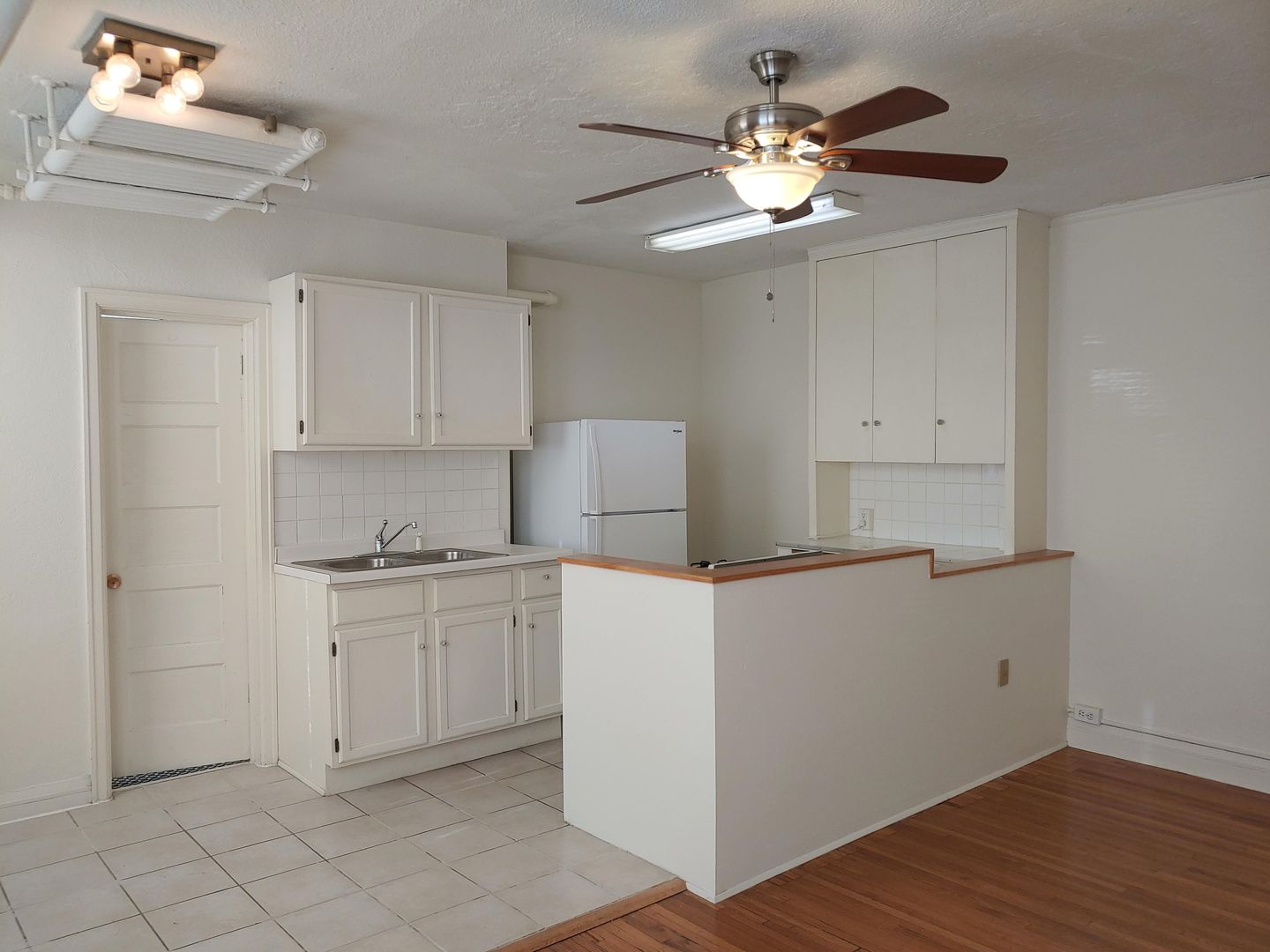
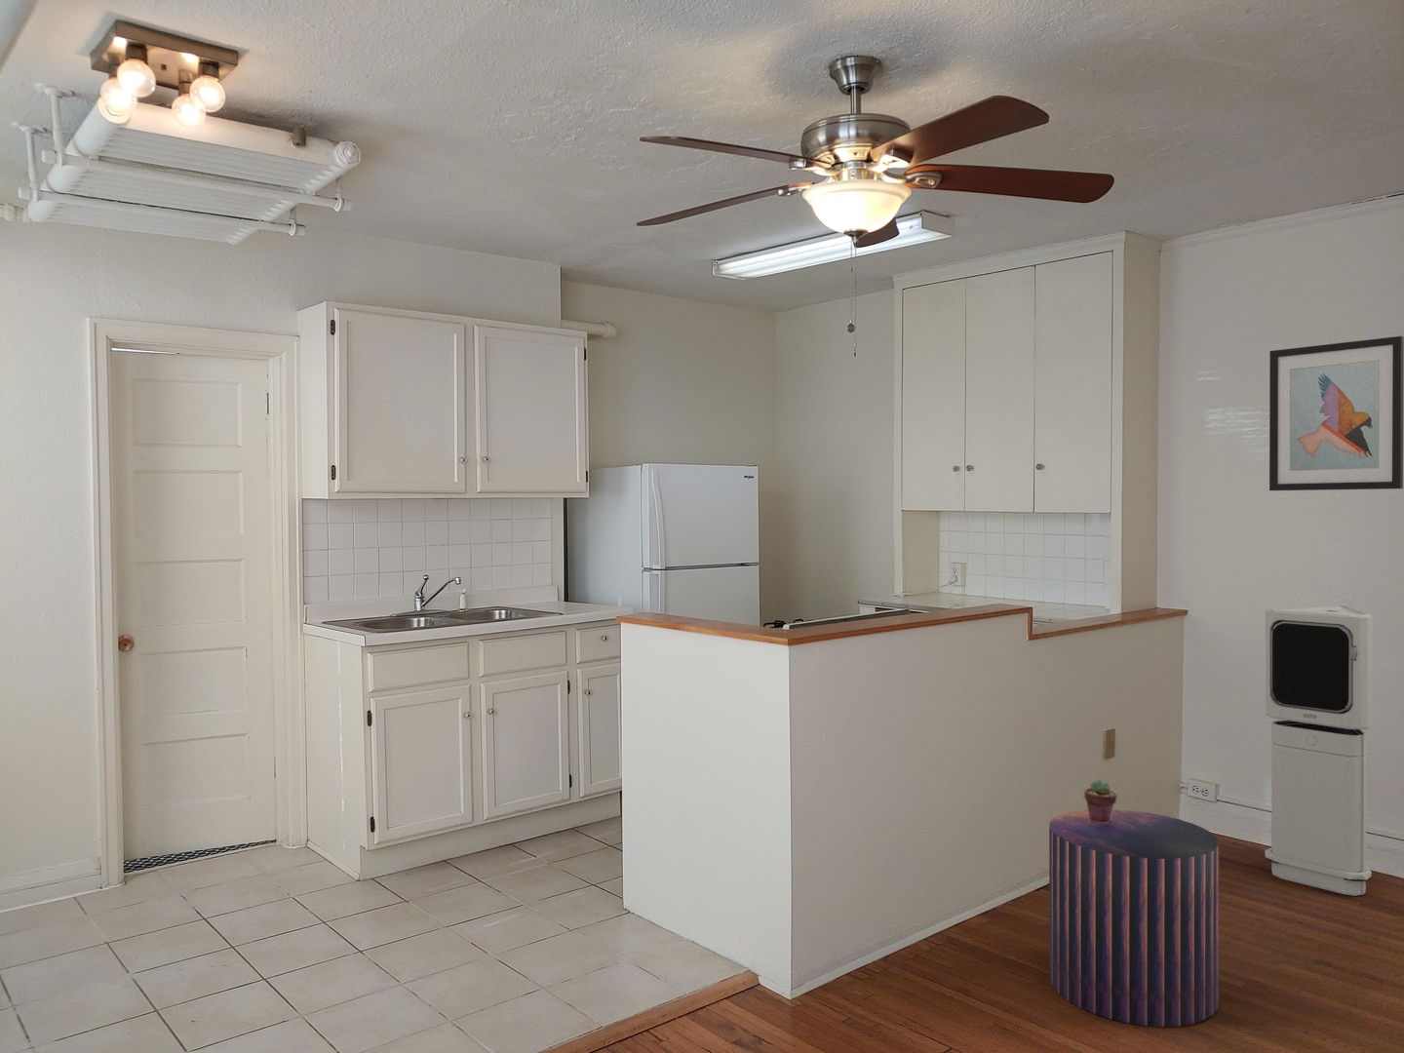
+ potted succulent (1100, 799)
+ stool (1131, 909)
+ wall art (1333, 416)
+ air purifier (1328, 742)
